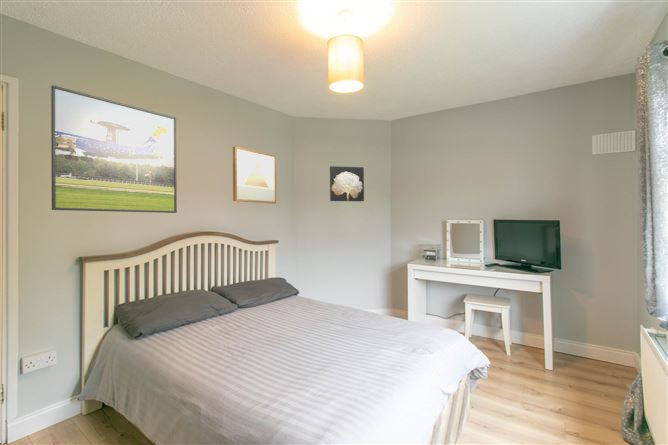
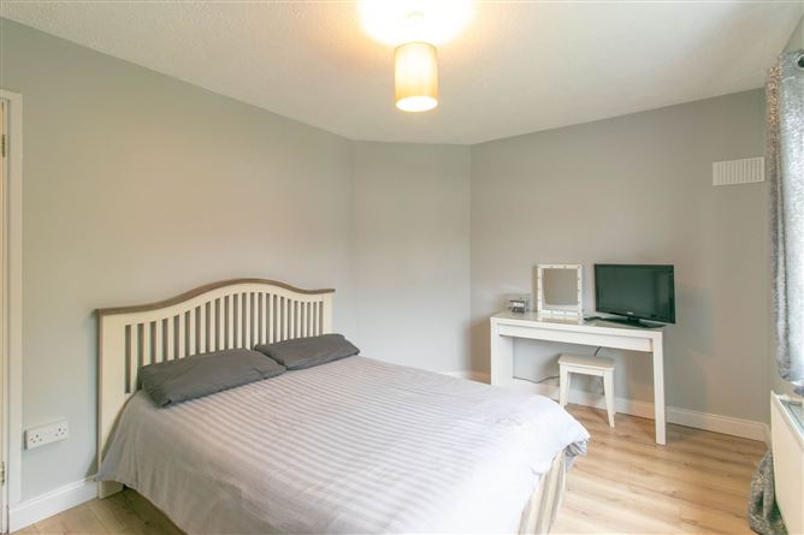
- wall art (255, 176)
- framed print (122, 157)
- wall art (347, 184)
